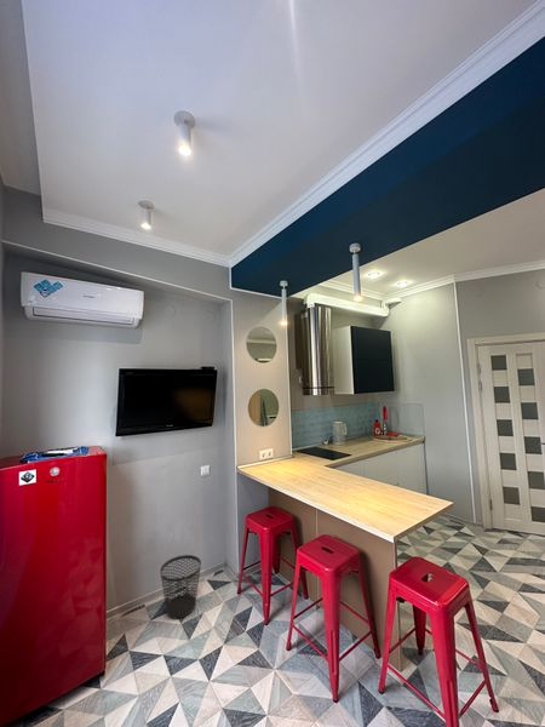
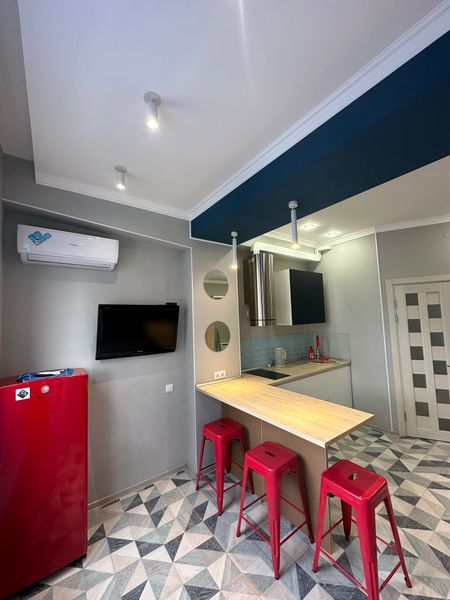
- wastebasket (180, 586)
